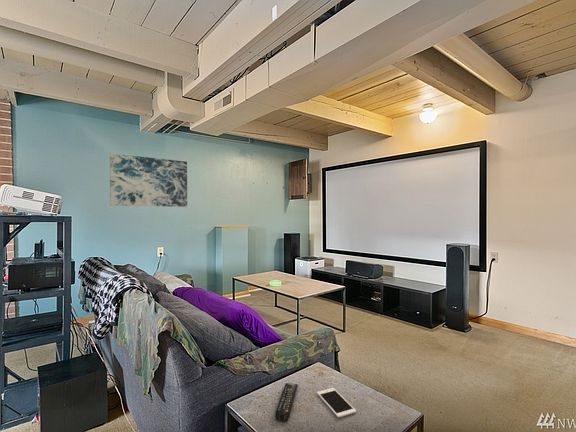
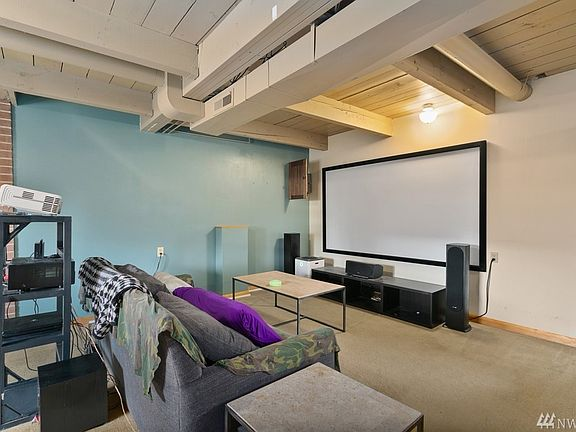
- wall art (151, 182)
- cell phone (335, 401)
- remote control (287, 399)
